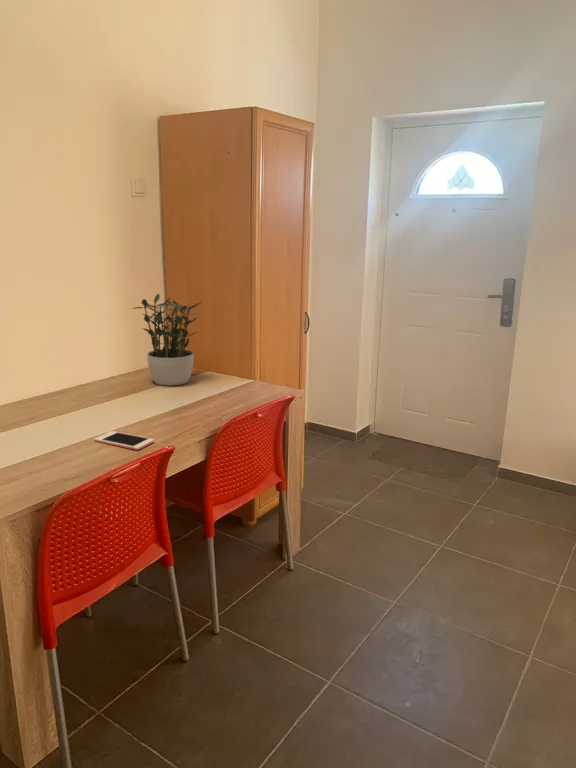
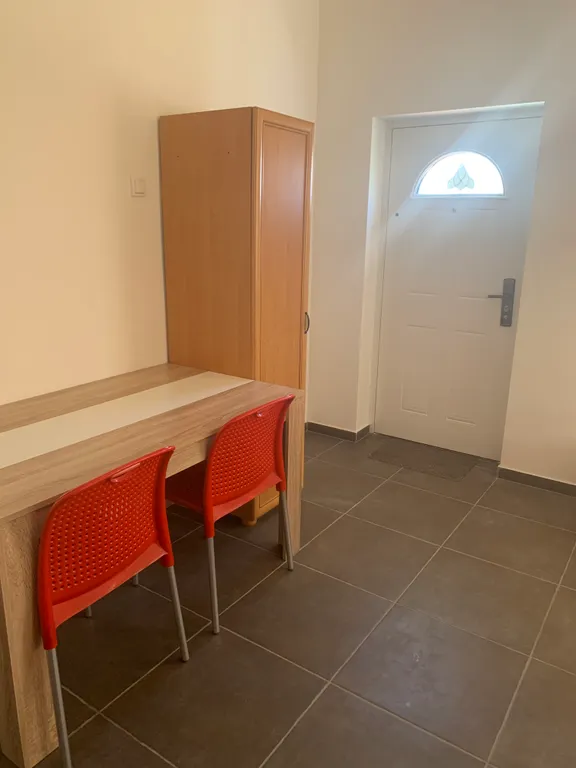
- cell phone (124, 440)
- potted plant (167, 337)
